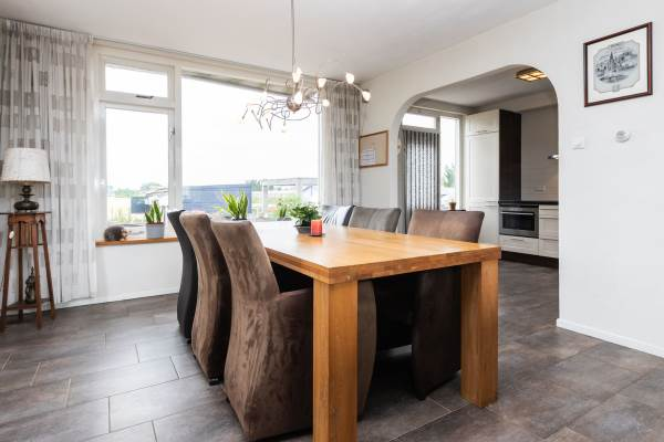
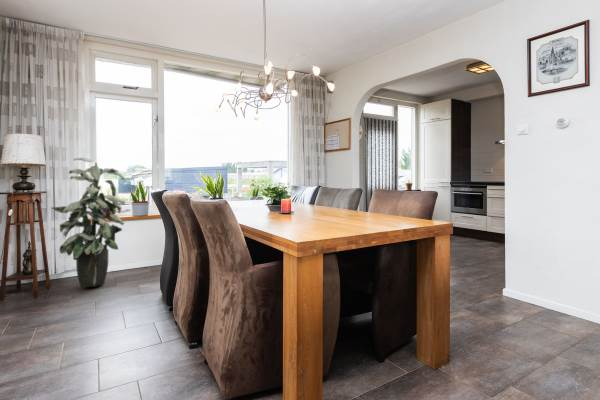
+ indoor plant (90, 222)
